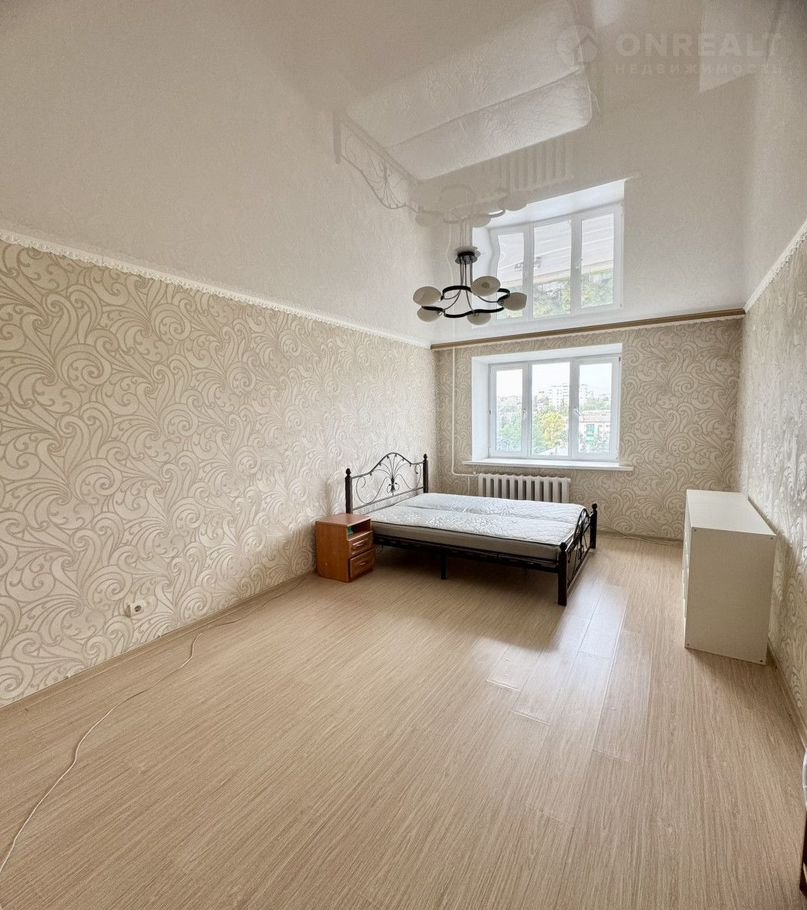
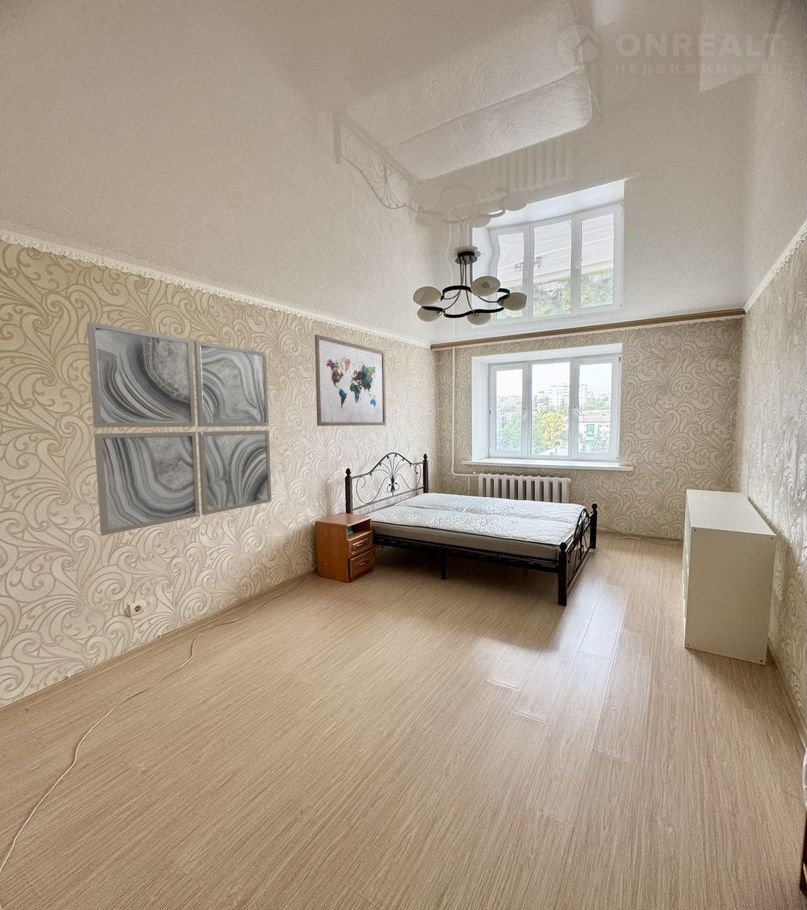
+ wall art (354, 385)
+ wall art (195, 426)
